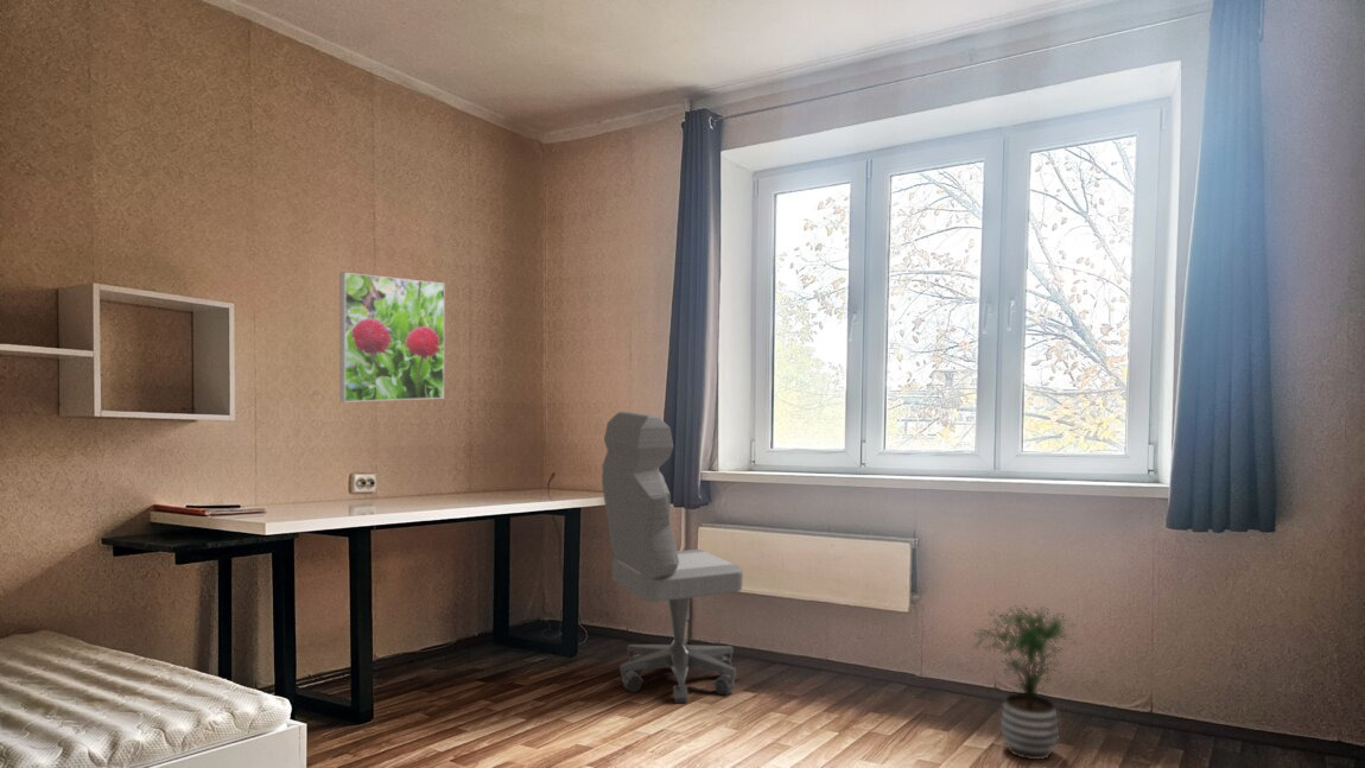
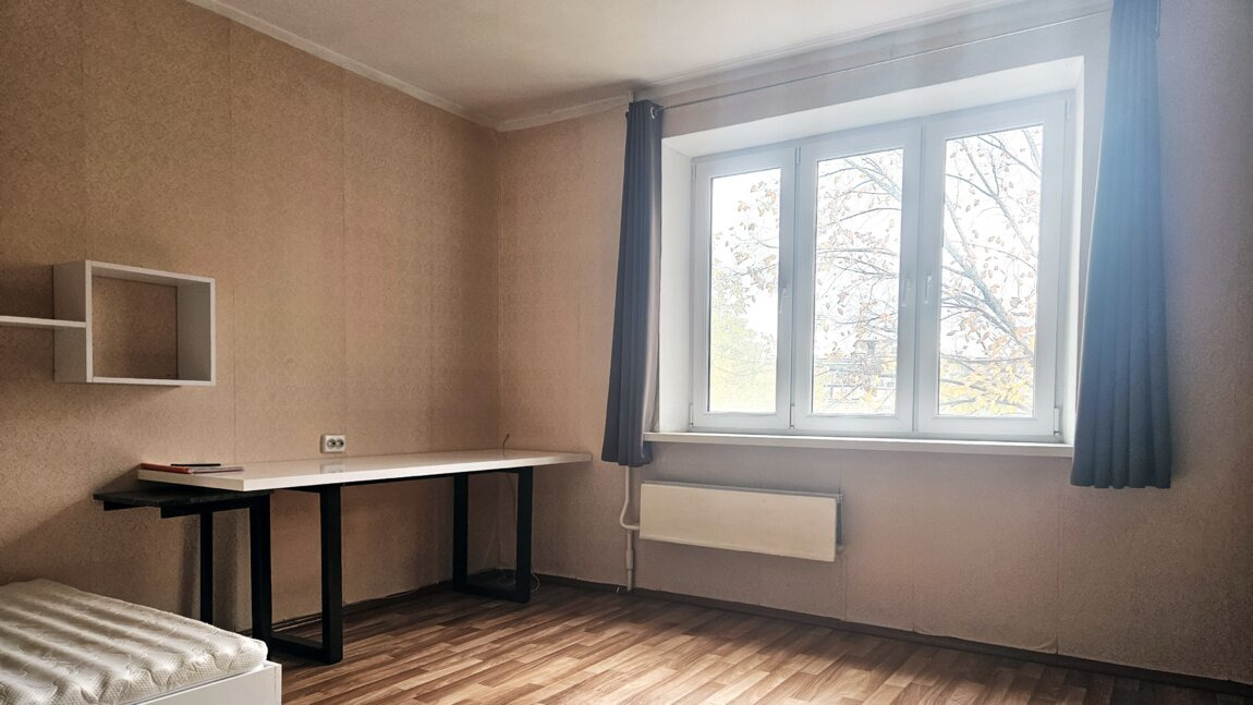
- potted plant (1026, 679)
- office chair (678, 551)
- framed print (394, 338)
